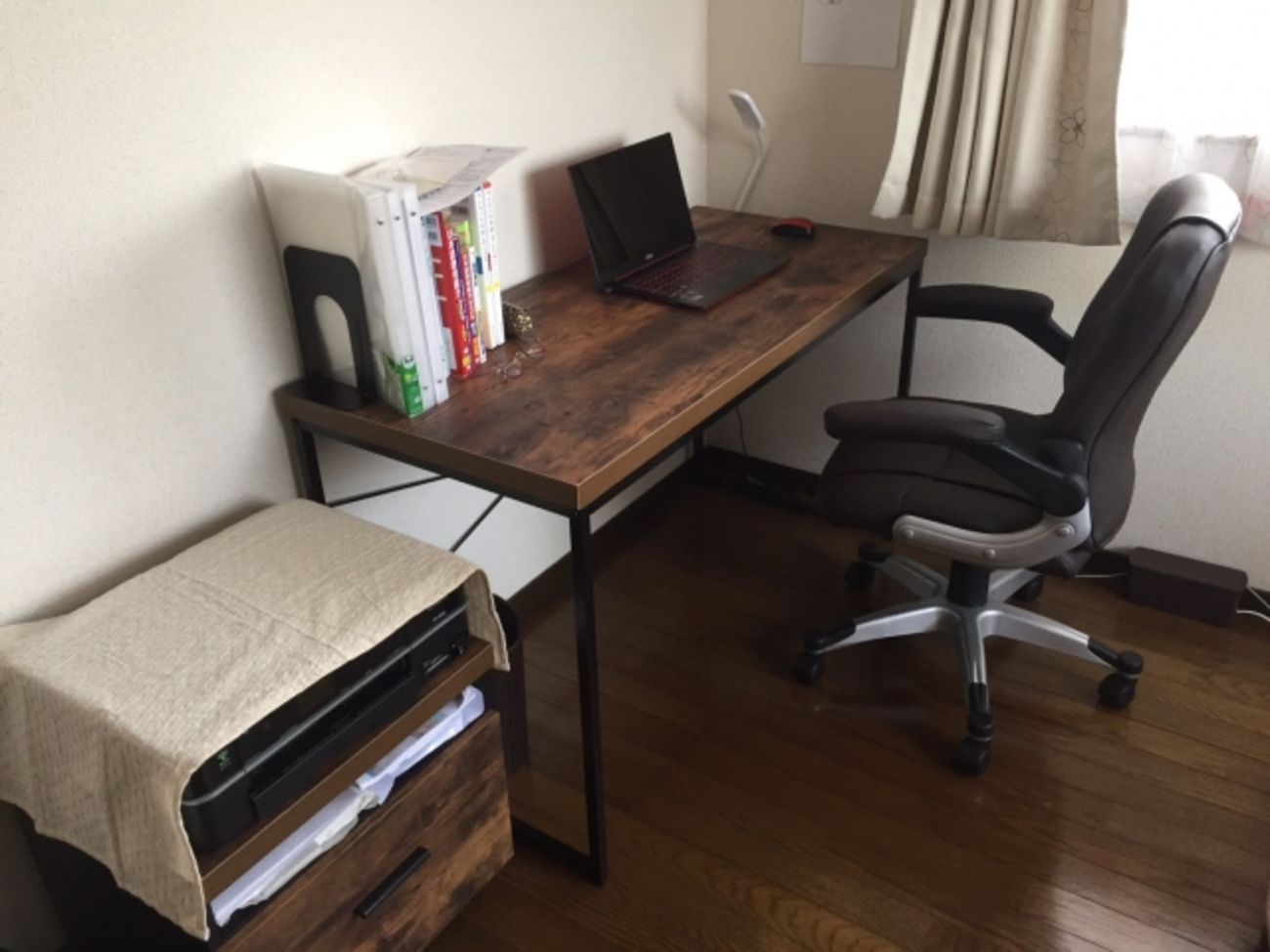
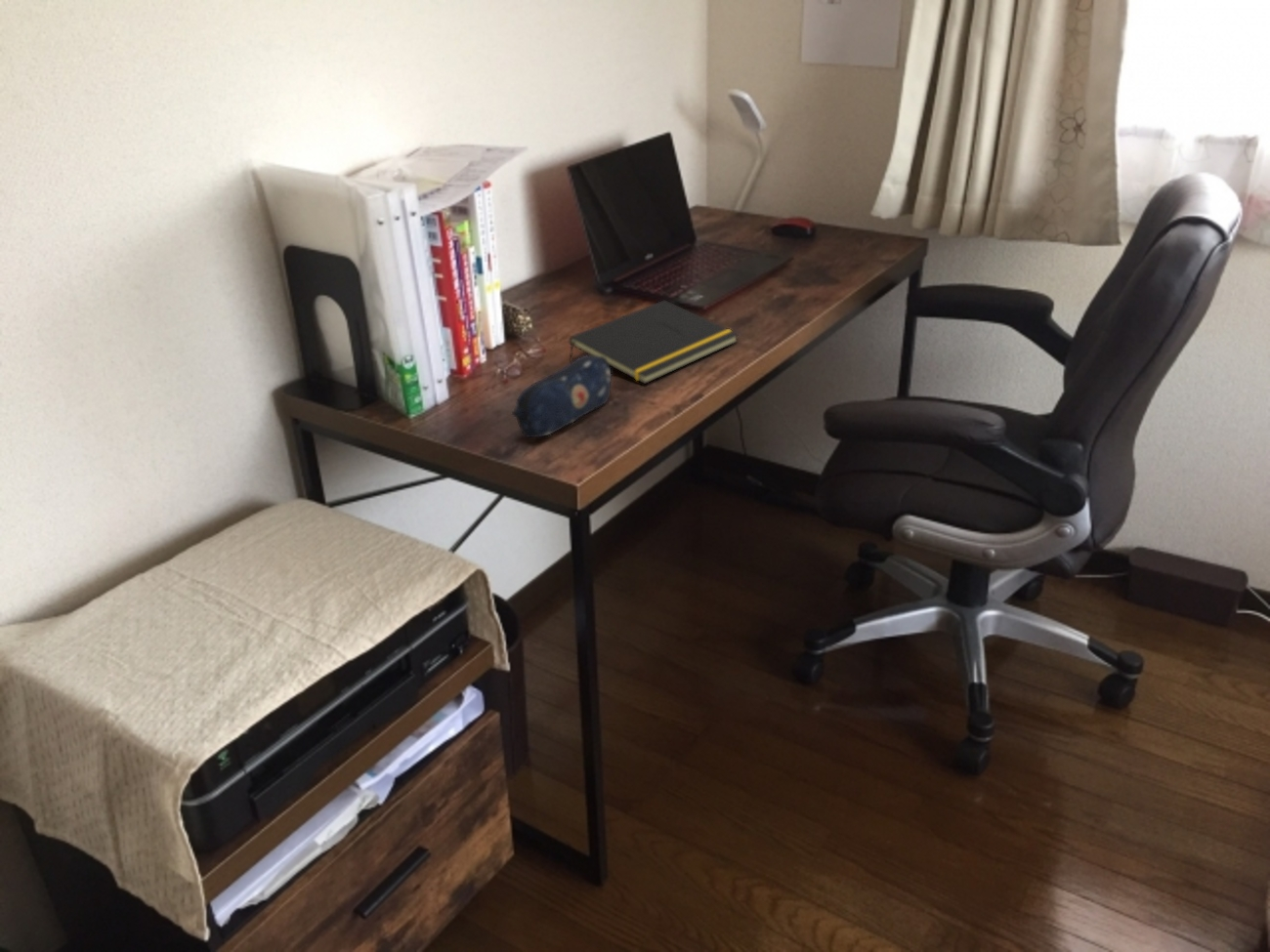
+ notepad (655, 339)
+ pencil case (566, 395)
